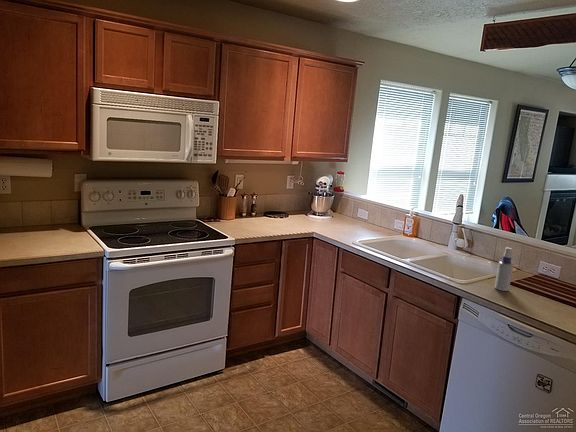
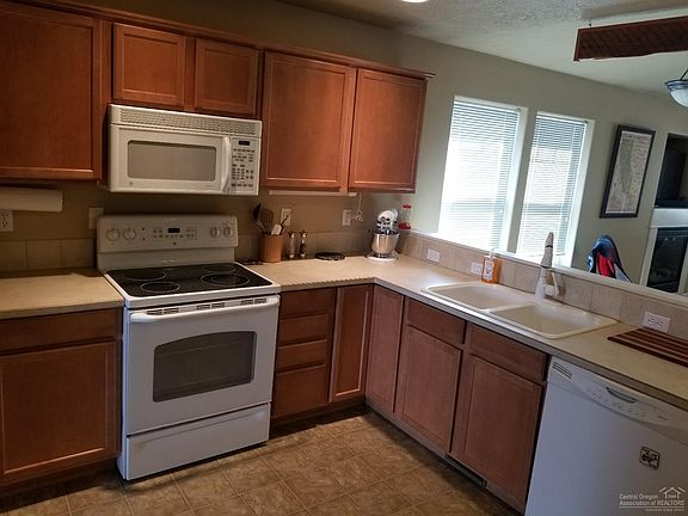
- spray bottle (505, 268)
